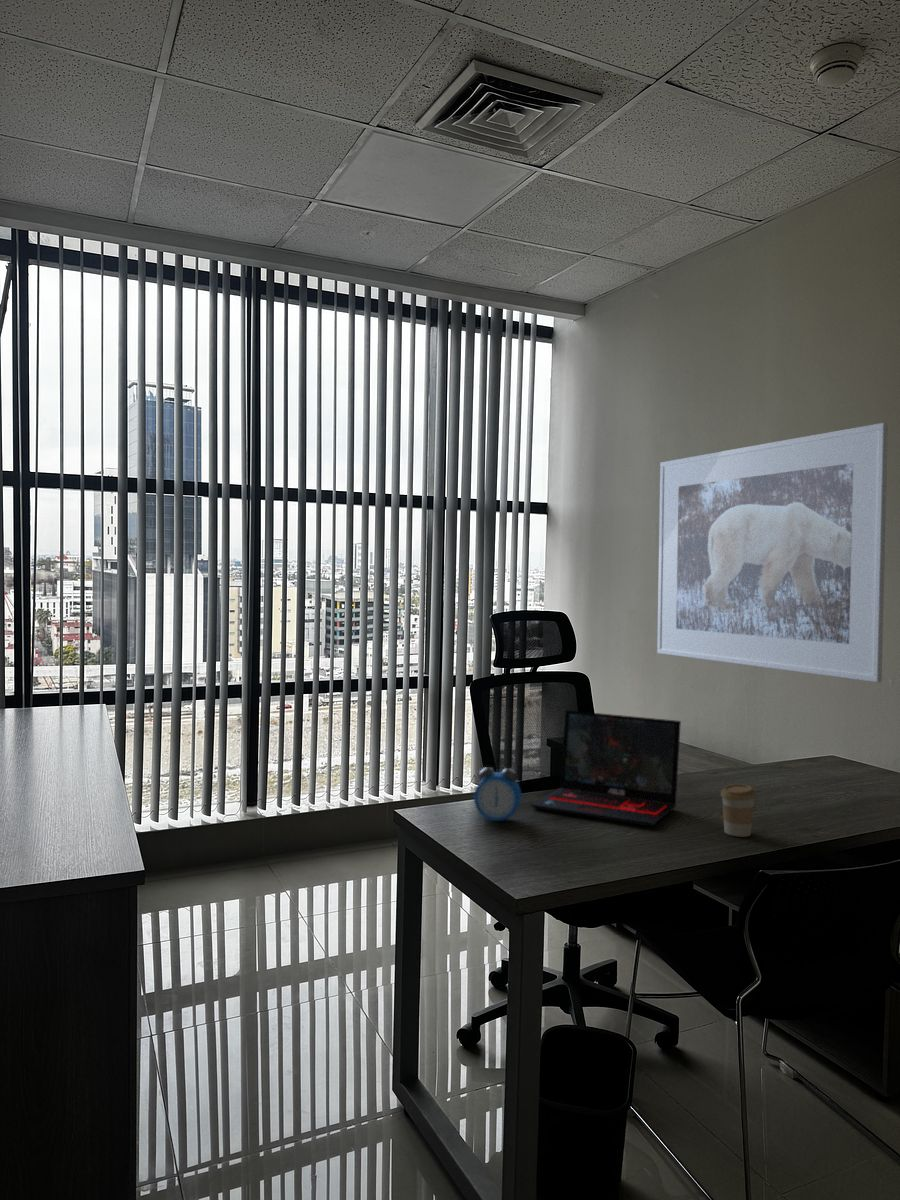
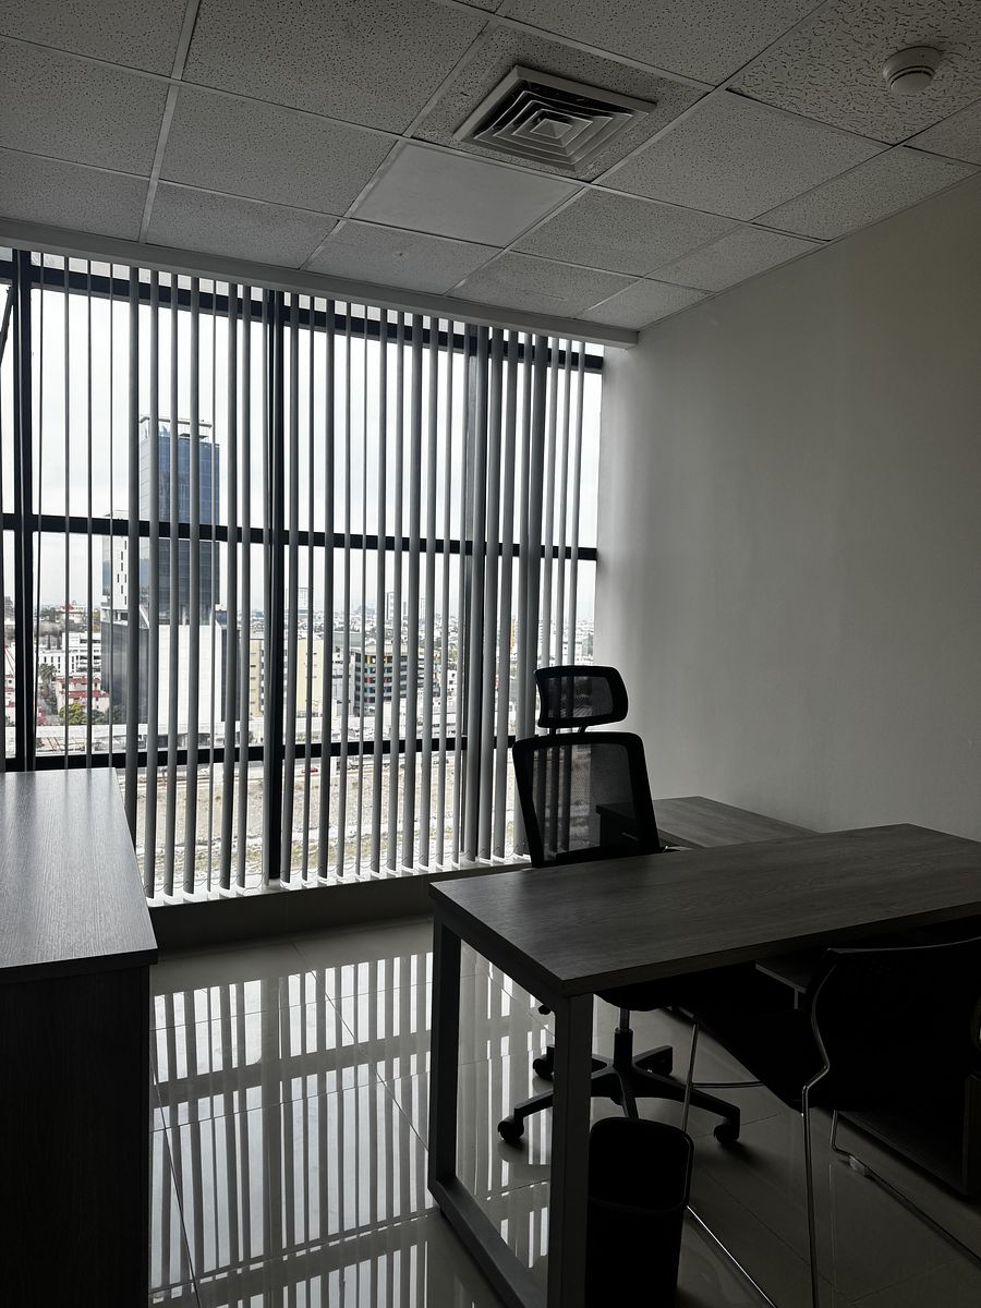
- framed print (754, 556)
- alarm clock (497, 793)
- coffee cup (737, 809)
- laptop (606, 764)
